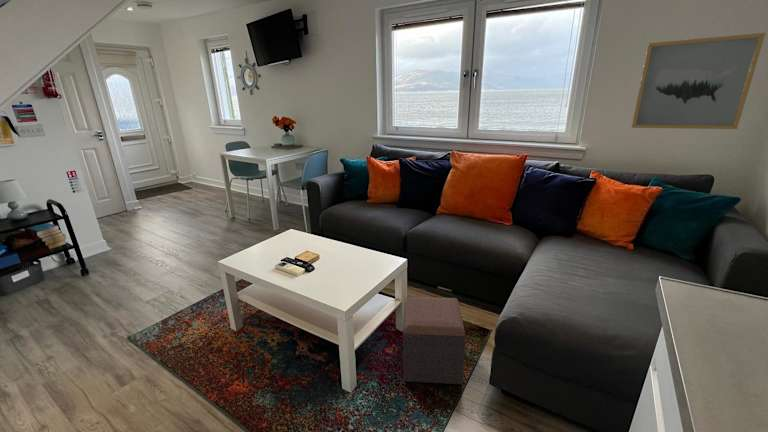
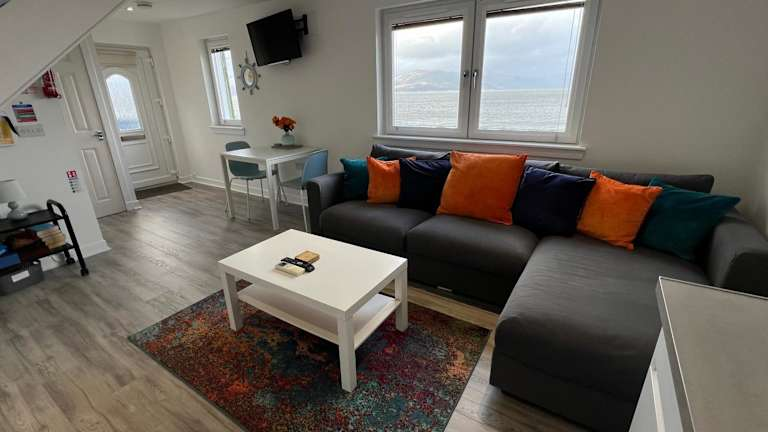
- wall art (691, 85)
- footstool (432, 336)
